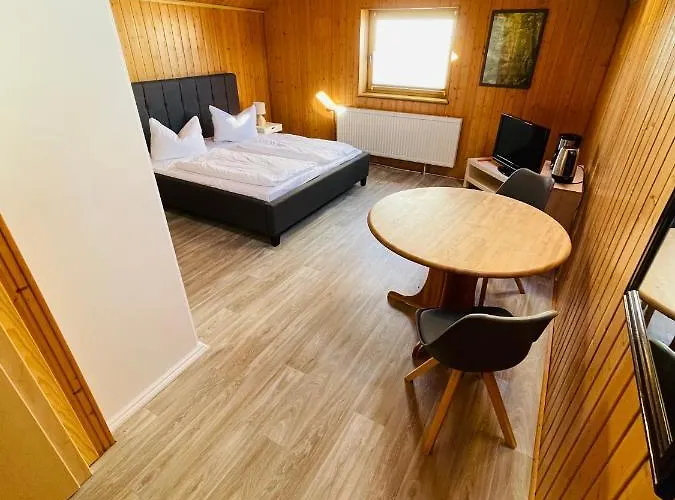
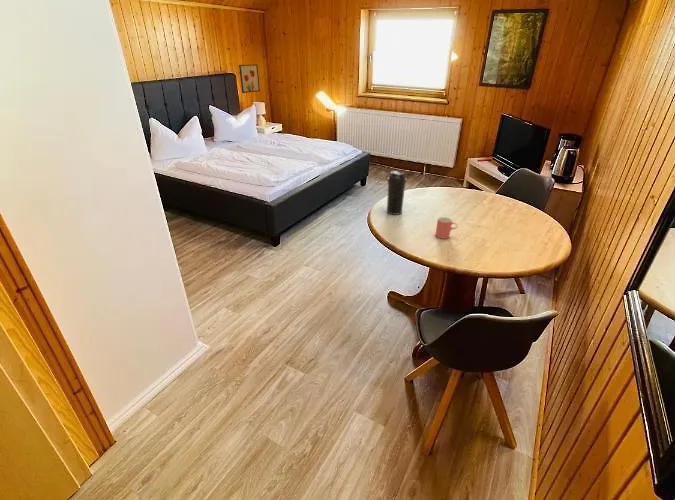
+ wall art (249, 78)
+ water bottle (395, 192)
+ cup (446, 228)
